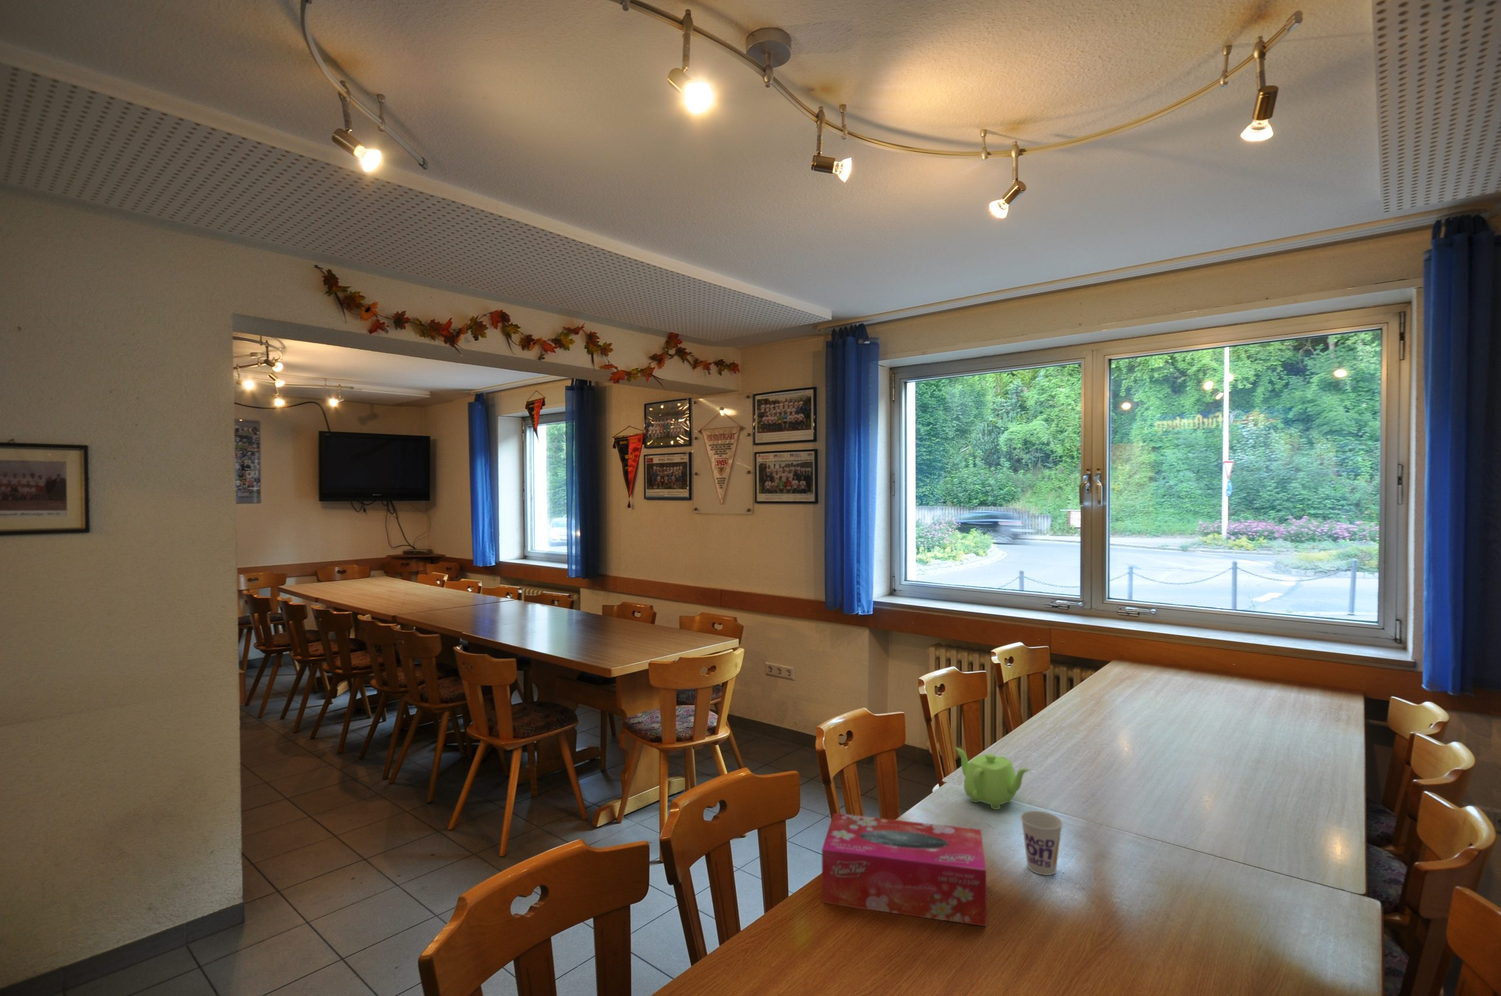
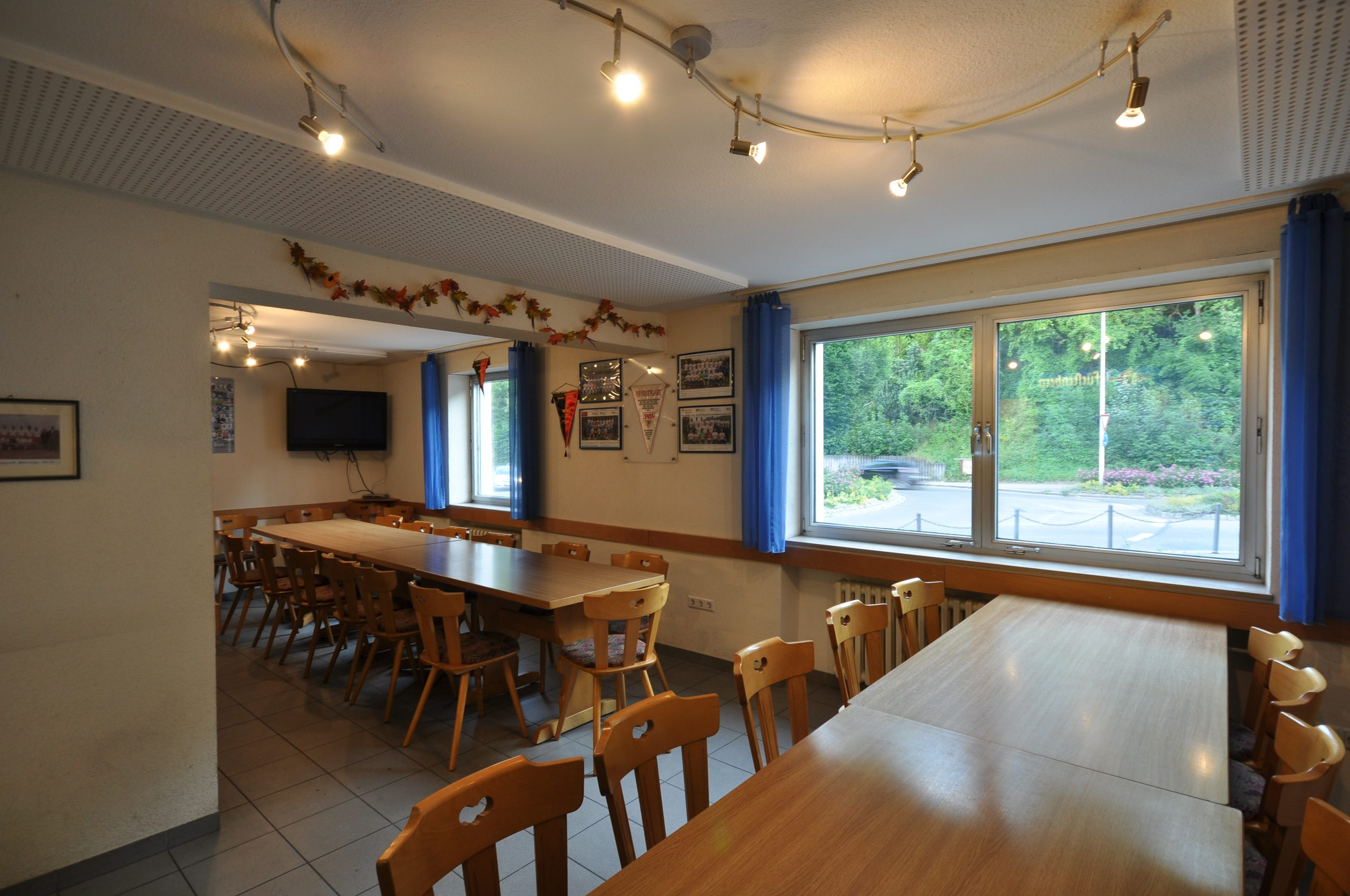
- teapot (991, 777)
- cup (1042, 844)
- tissue box (904, 865)
